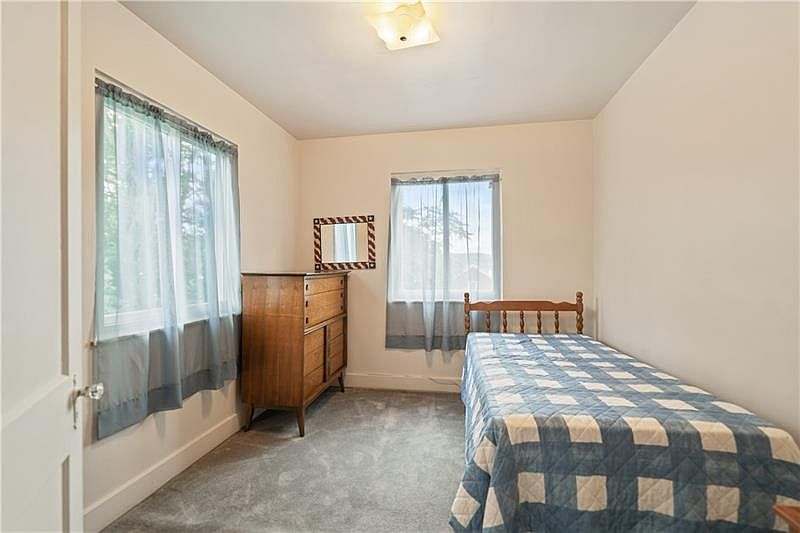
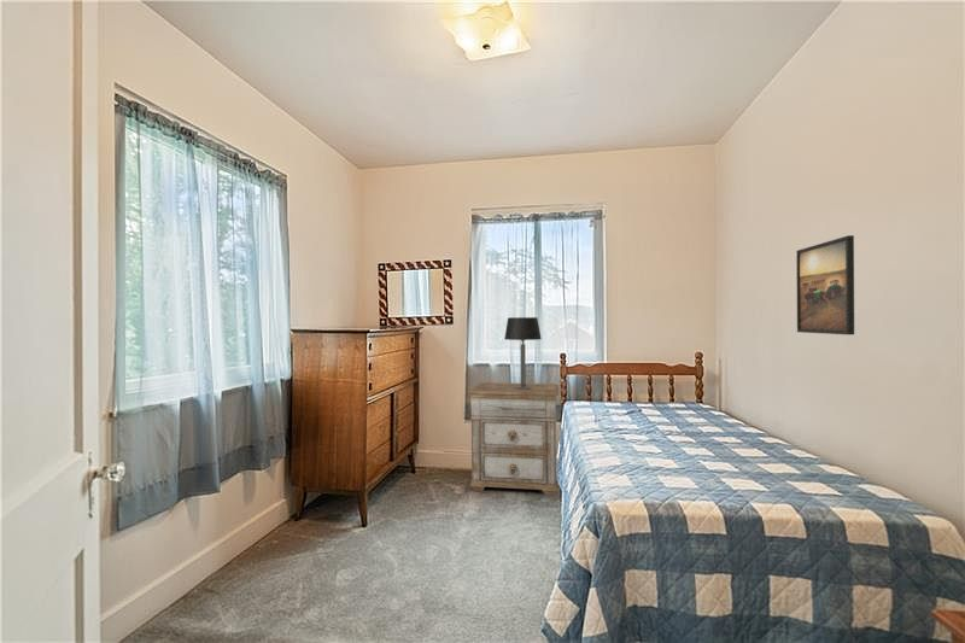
+ nightstand (515, 434)
+ table lamp (522, 352)
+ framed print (821, 288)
